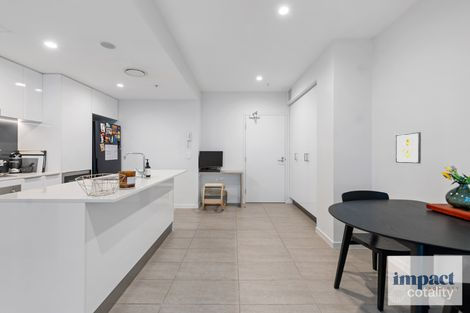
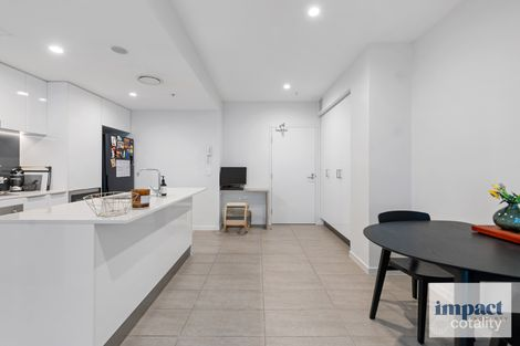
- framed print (407, 148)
